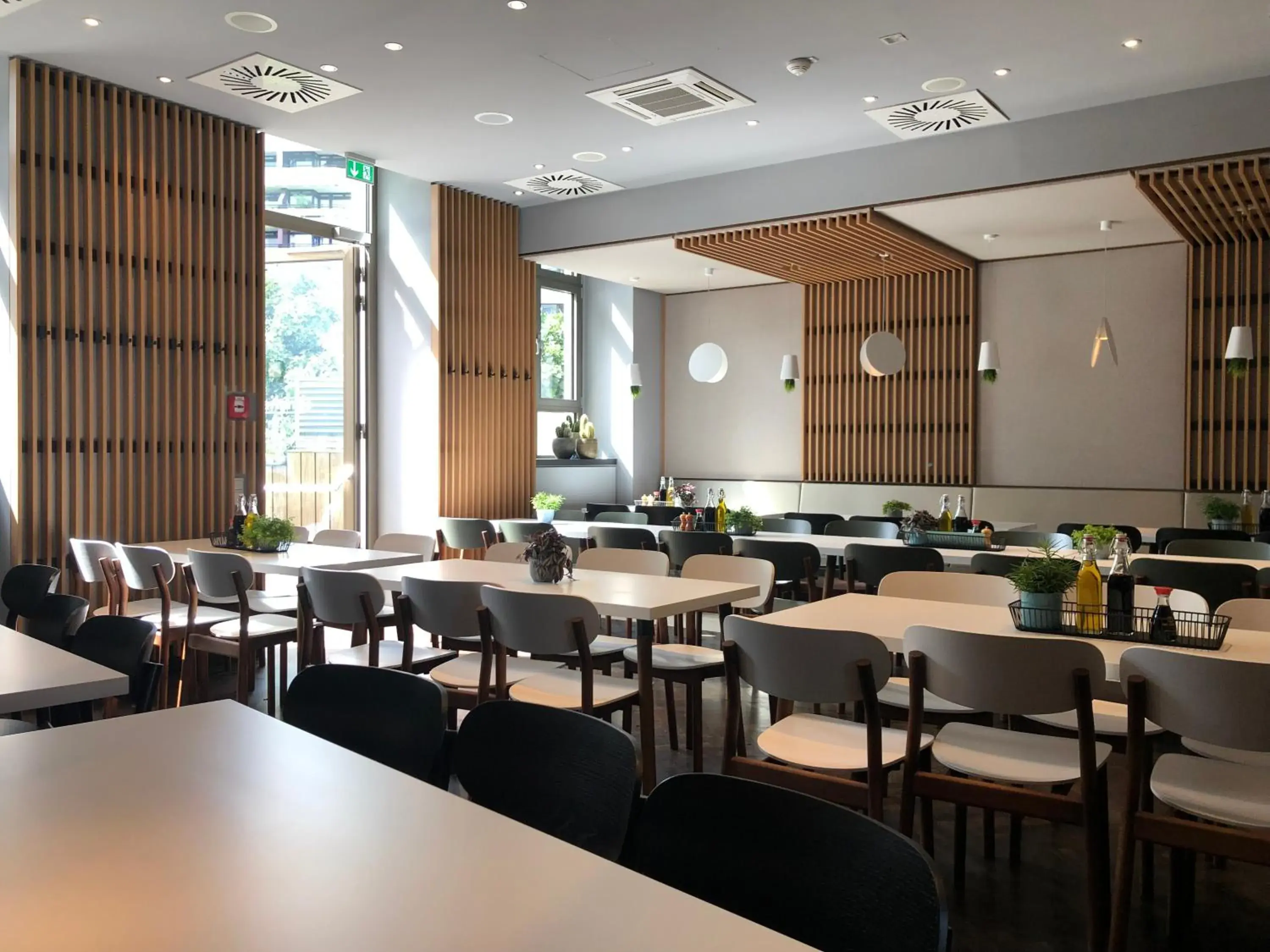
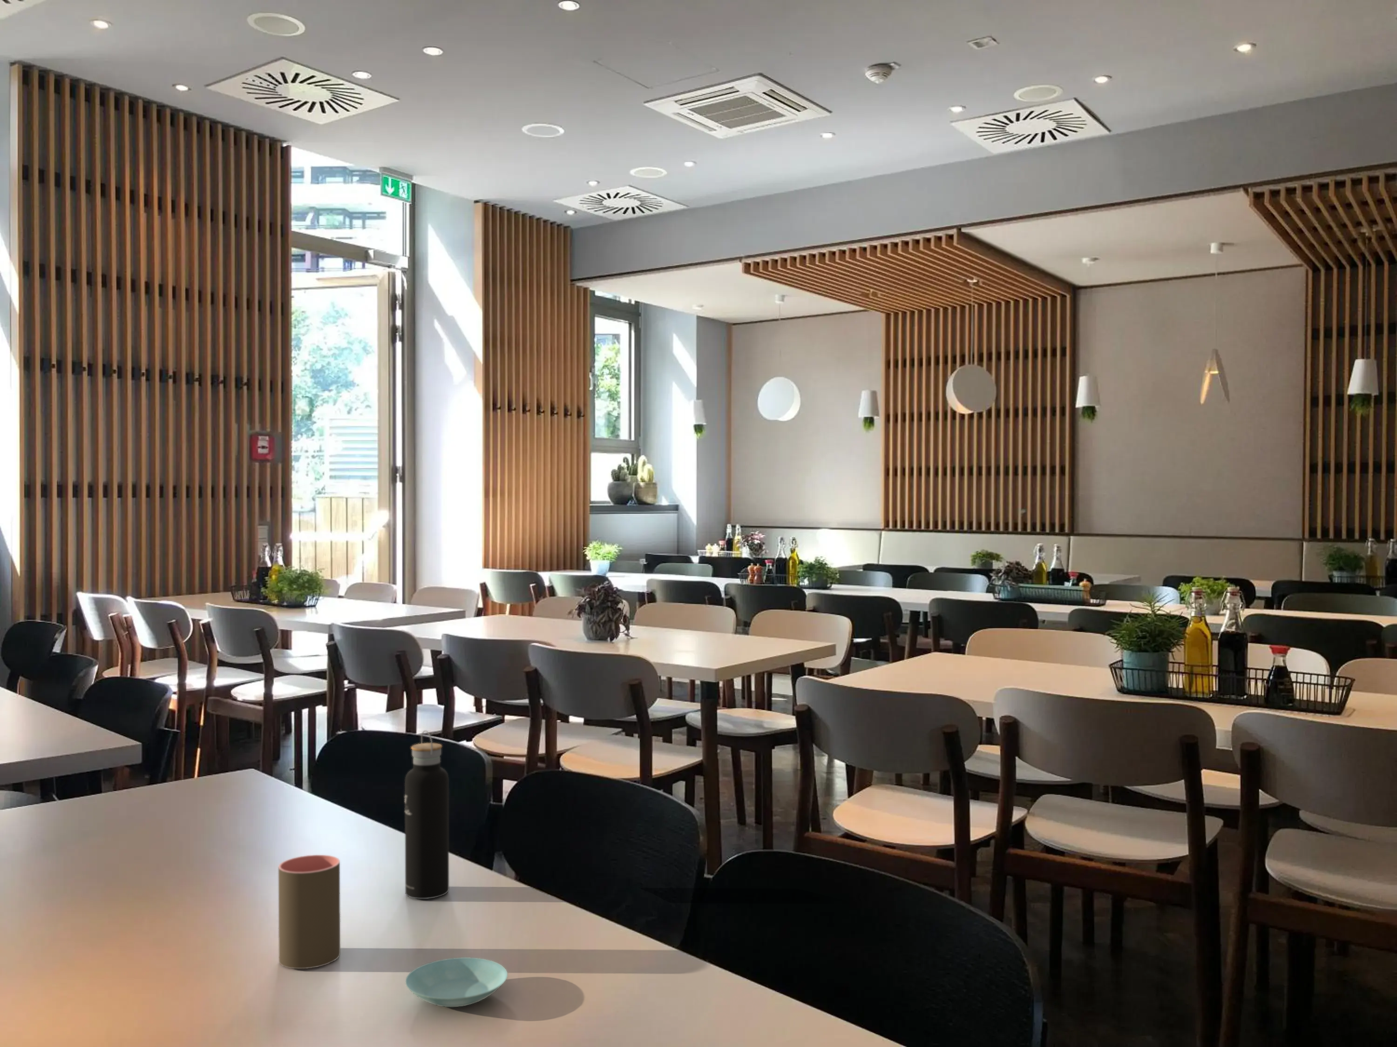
+ cup (309, 911)
+ saucer (457, 985)
+ water bottle (427, 811)
